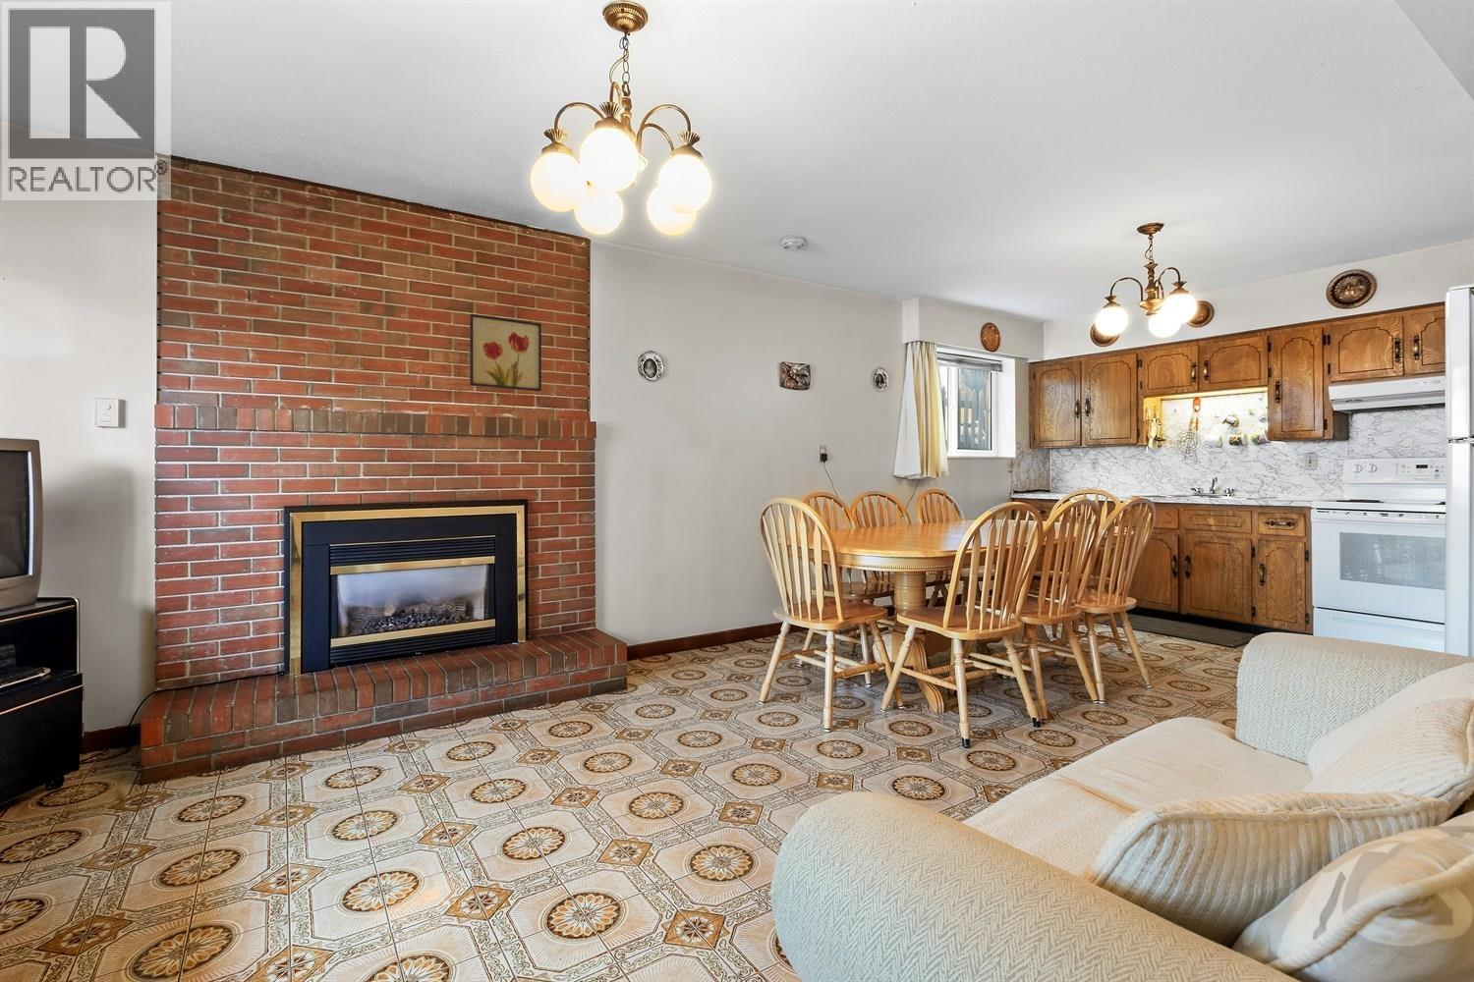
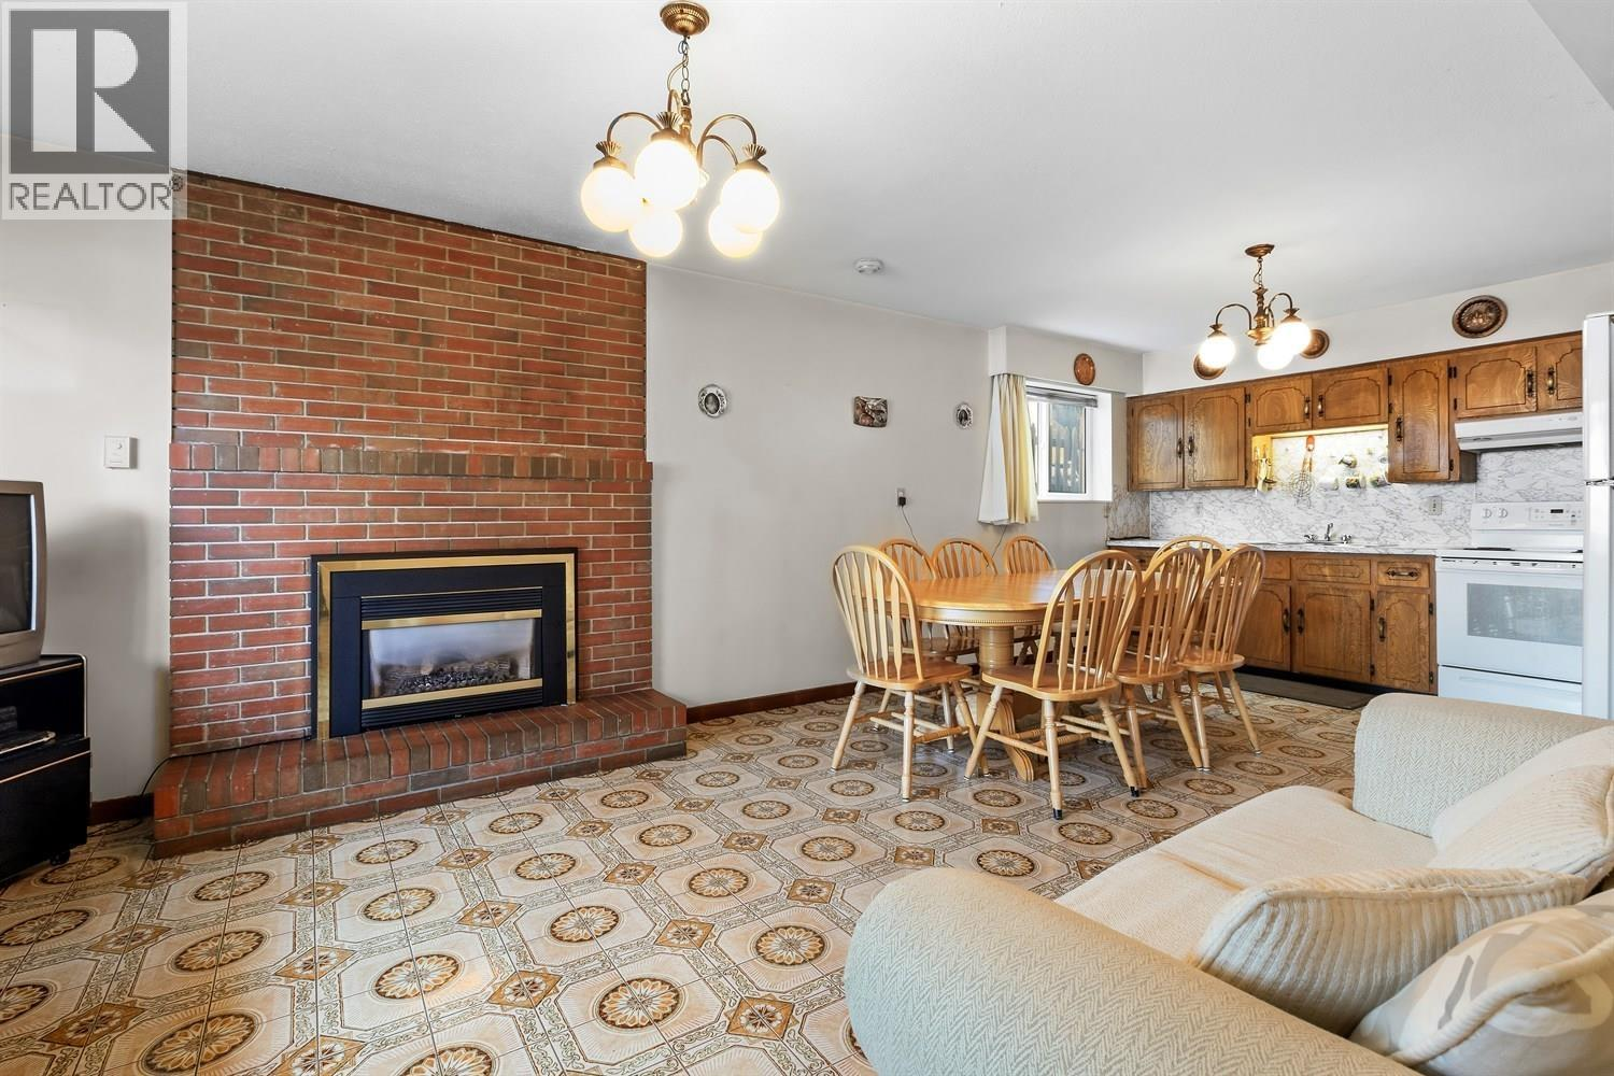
- wall art (506, 354)
